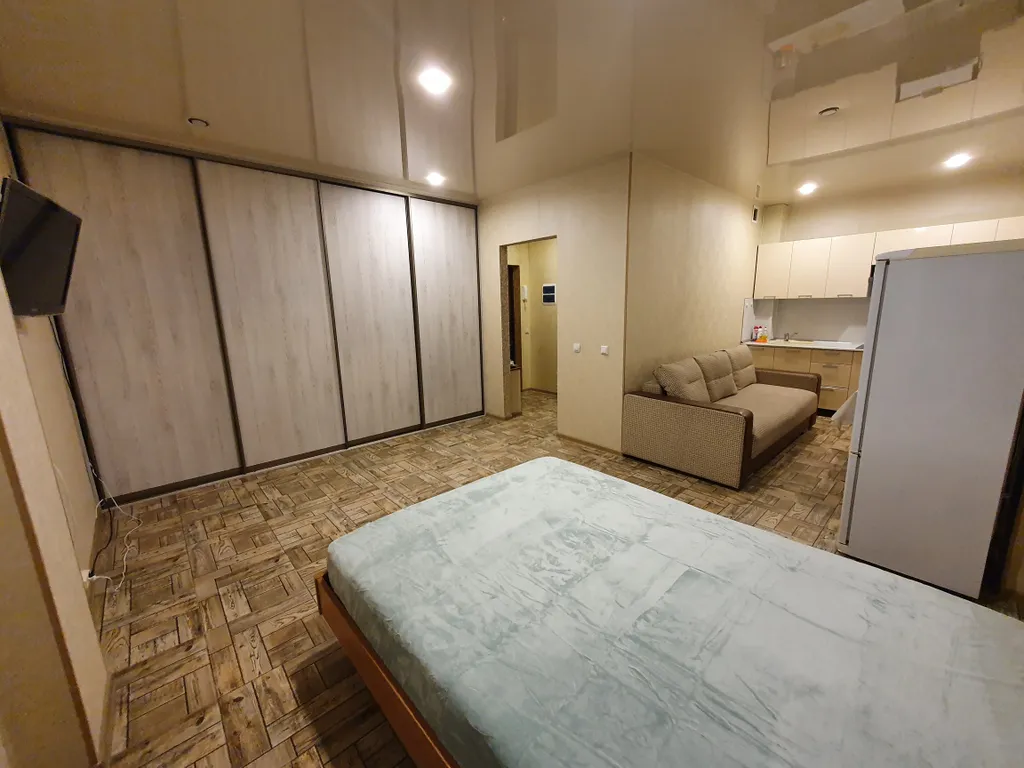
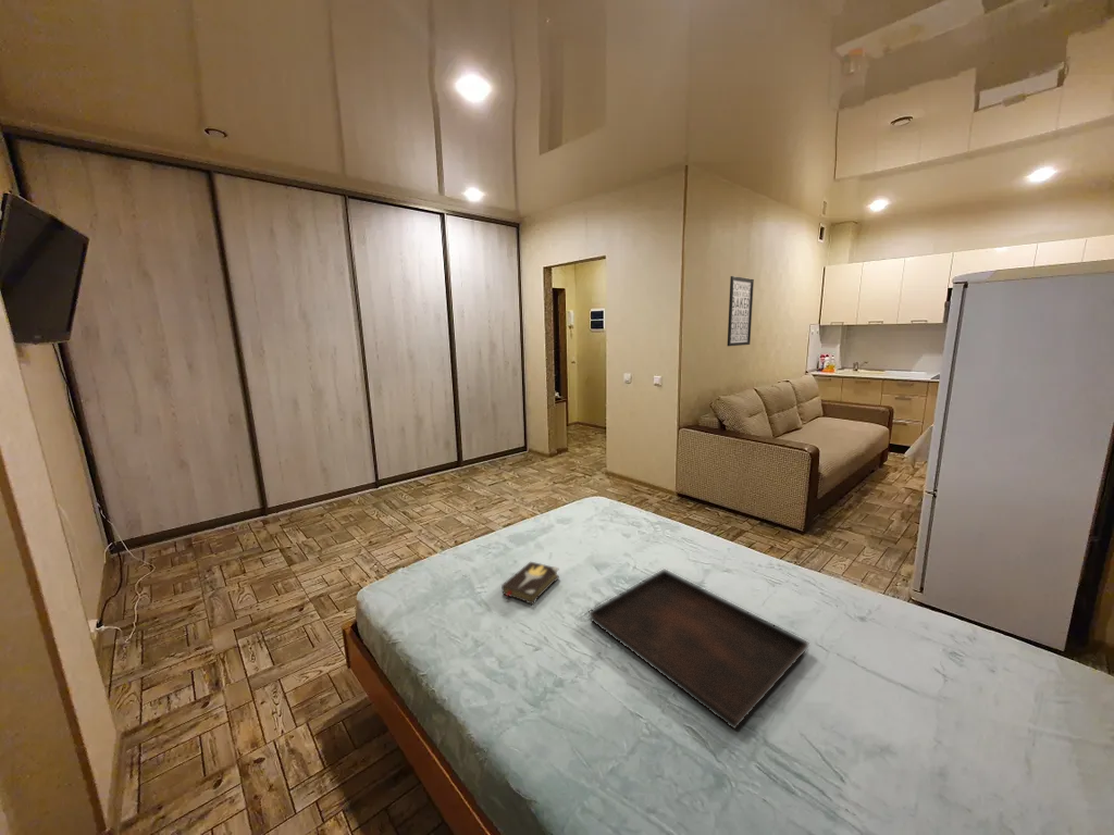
+ wall art (740, 312)
+ serving tray (691, 631)
+ hardback book (531, 579)
